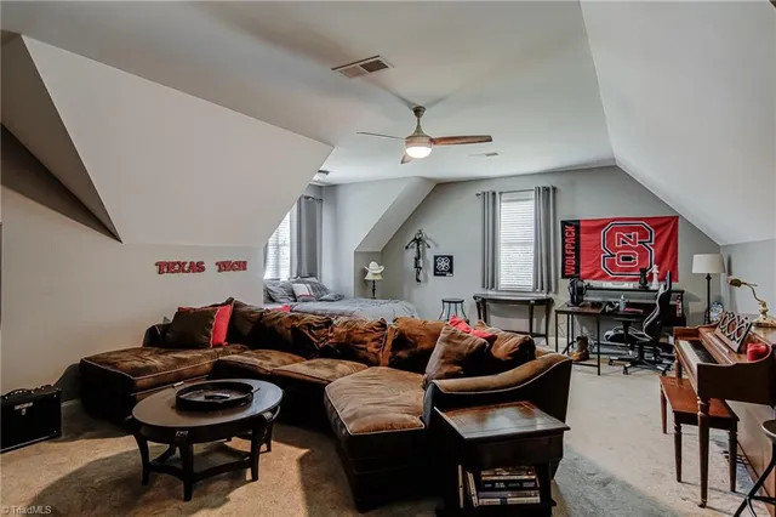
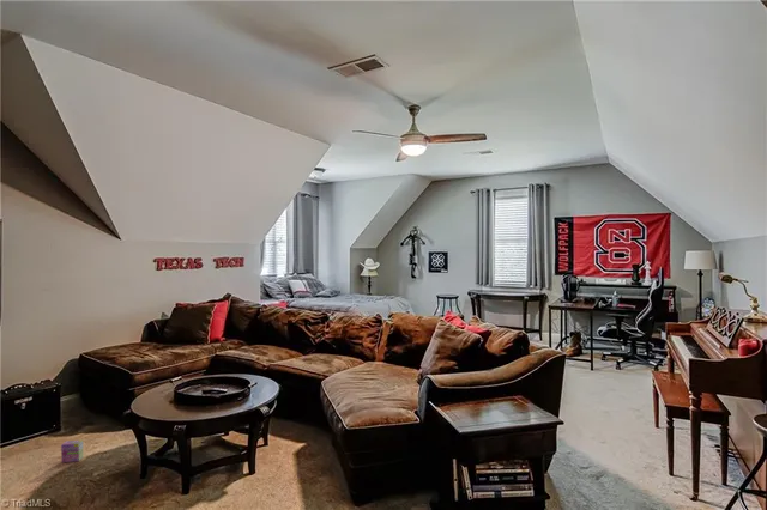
+ box (72, 450)
